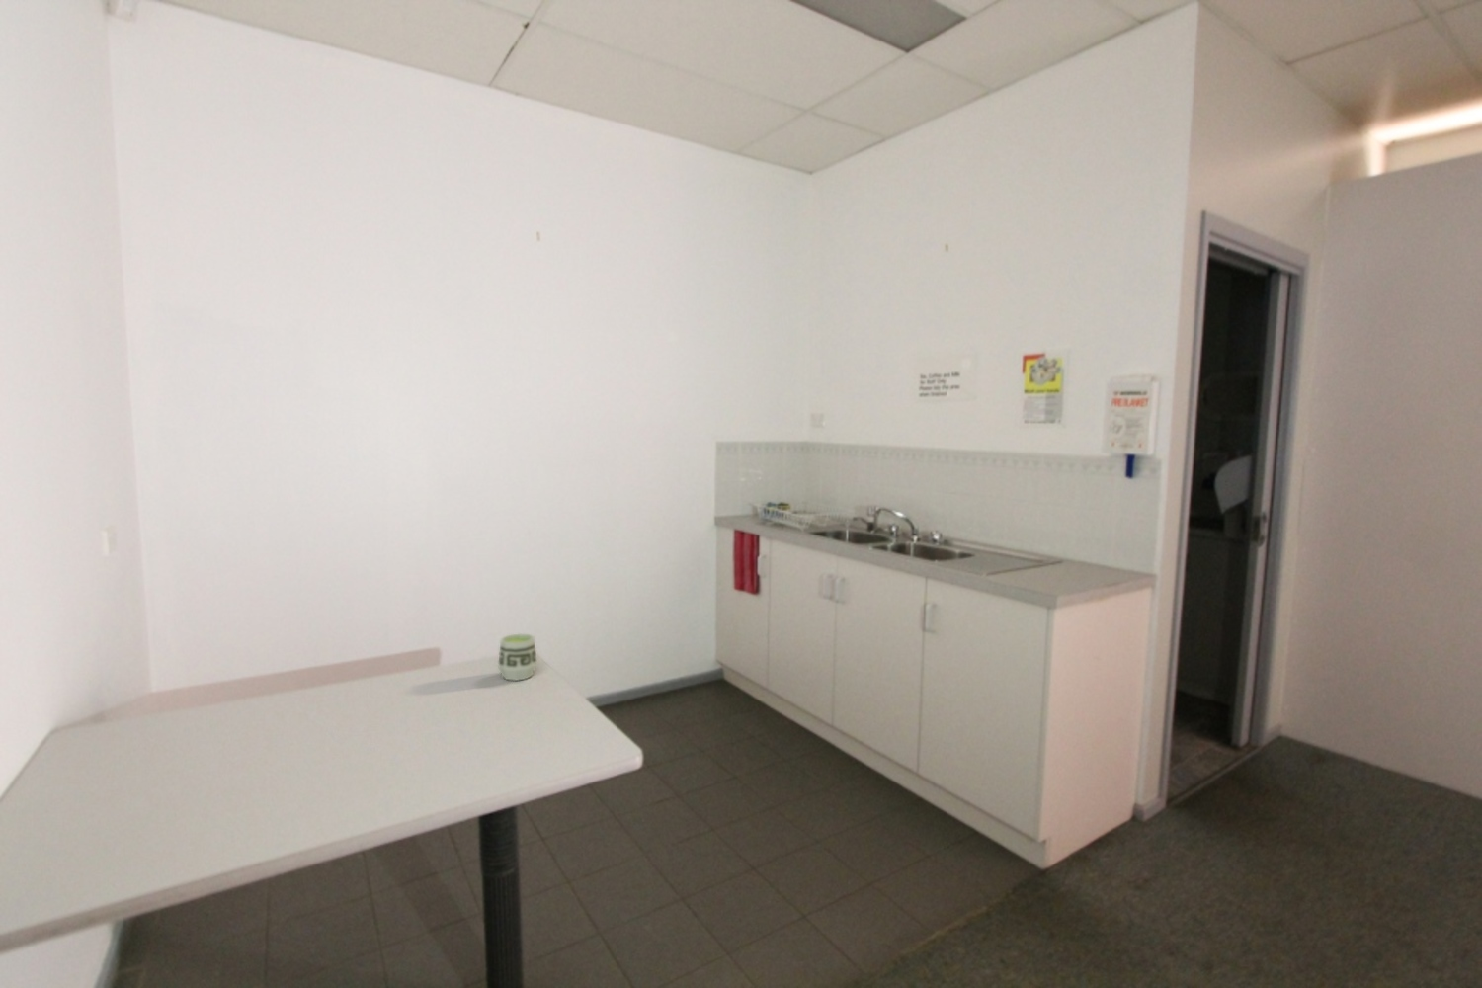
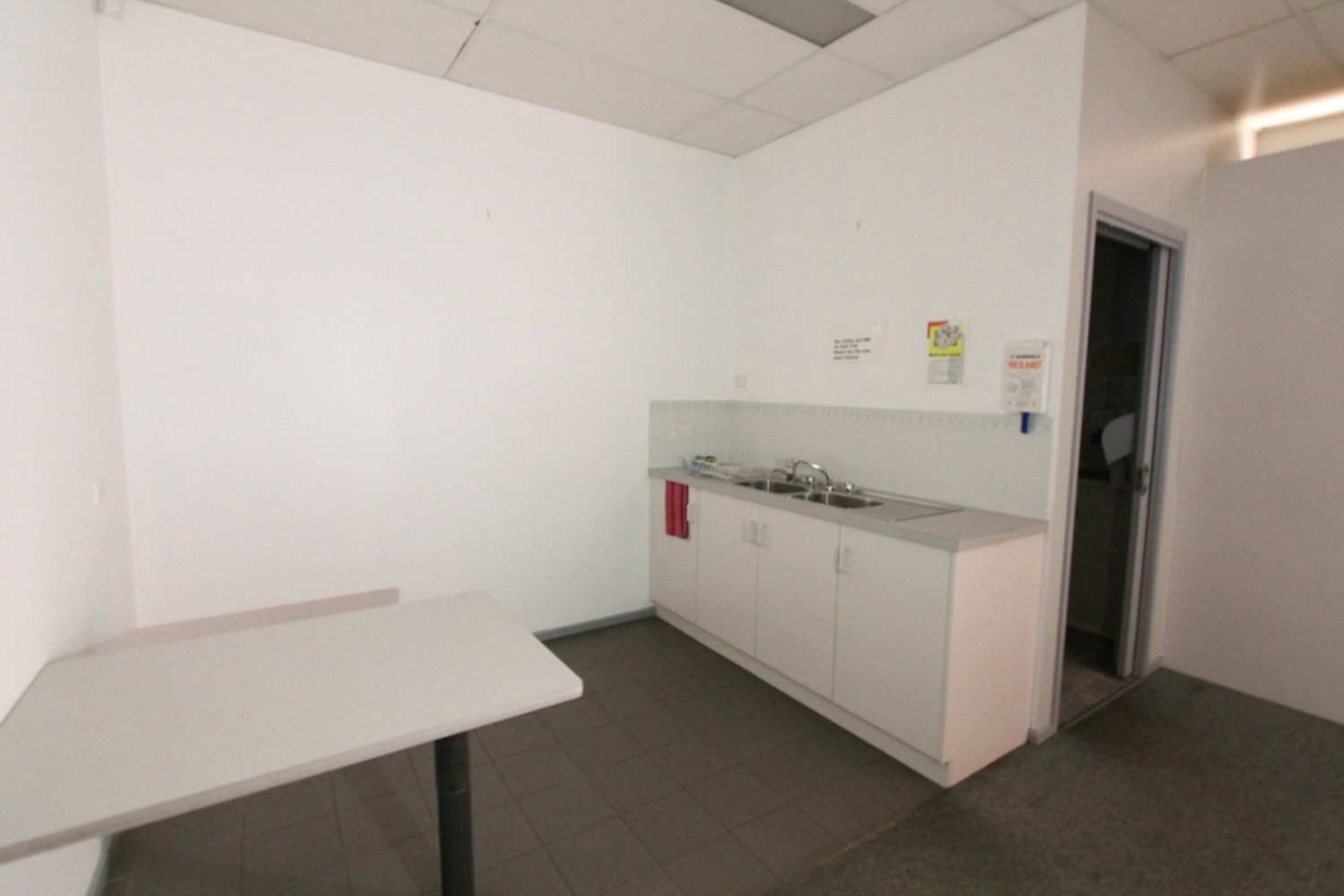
- cup (518, 657)
